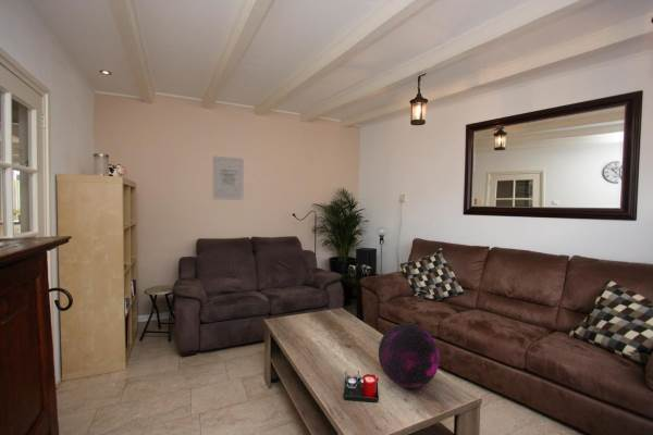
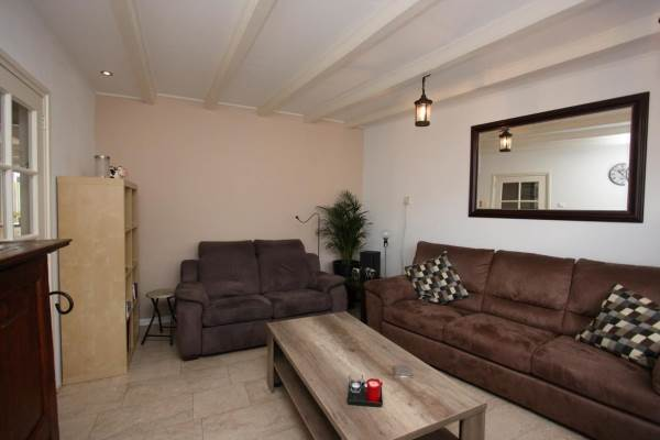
- wall art (227, 178)
- decorative orb (408, 355)
